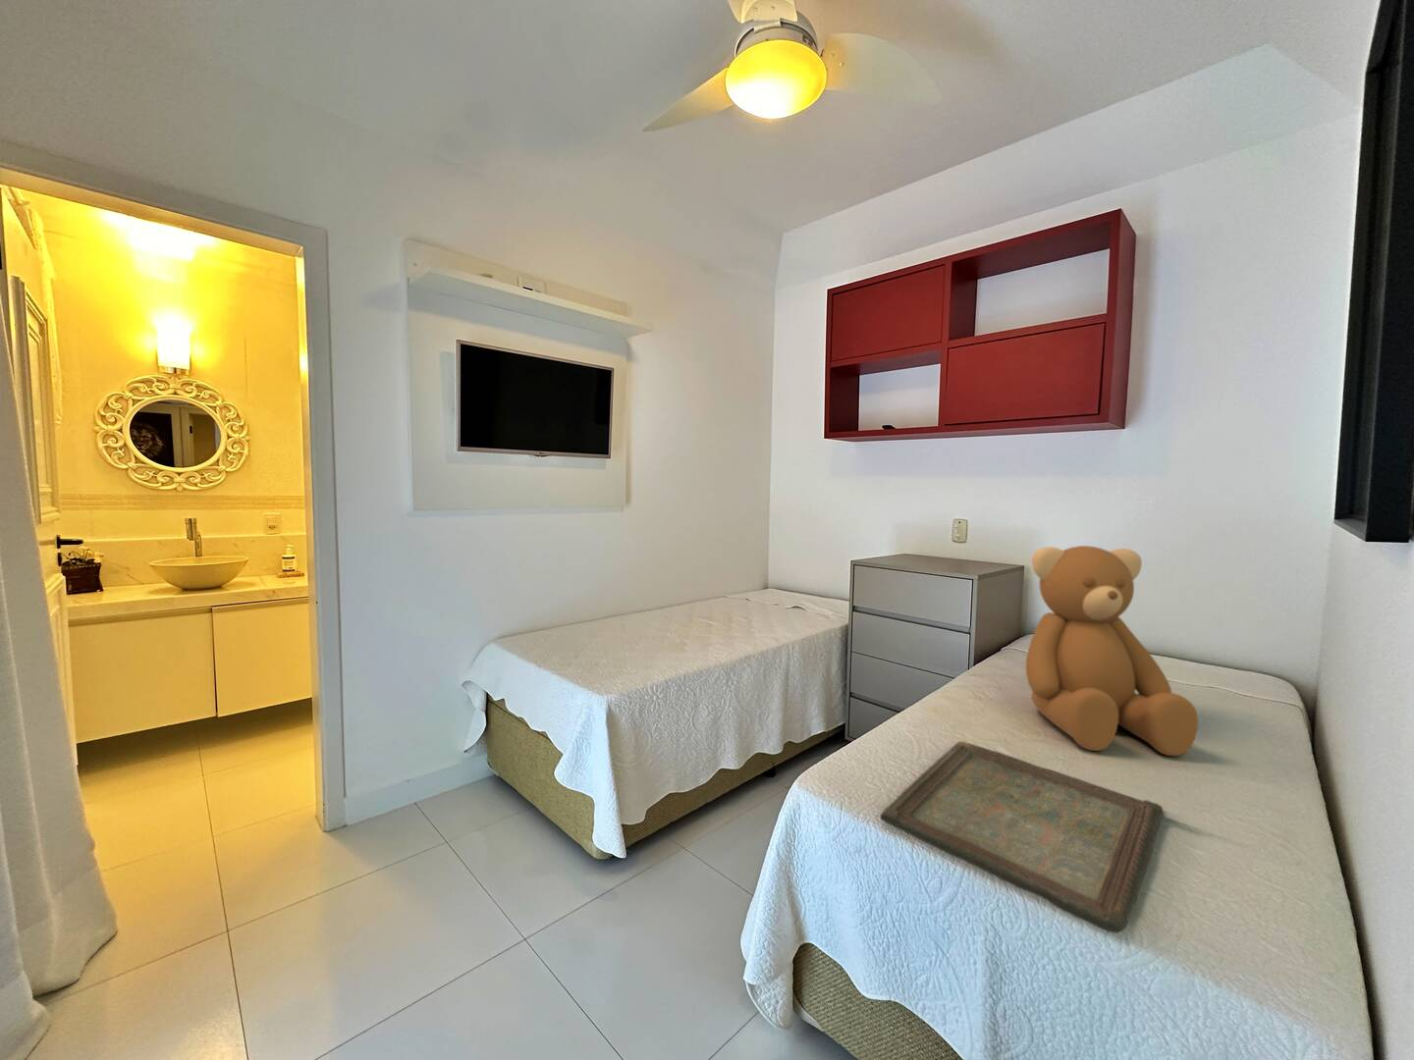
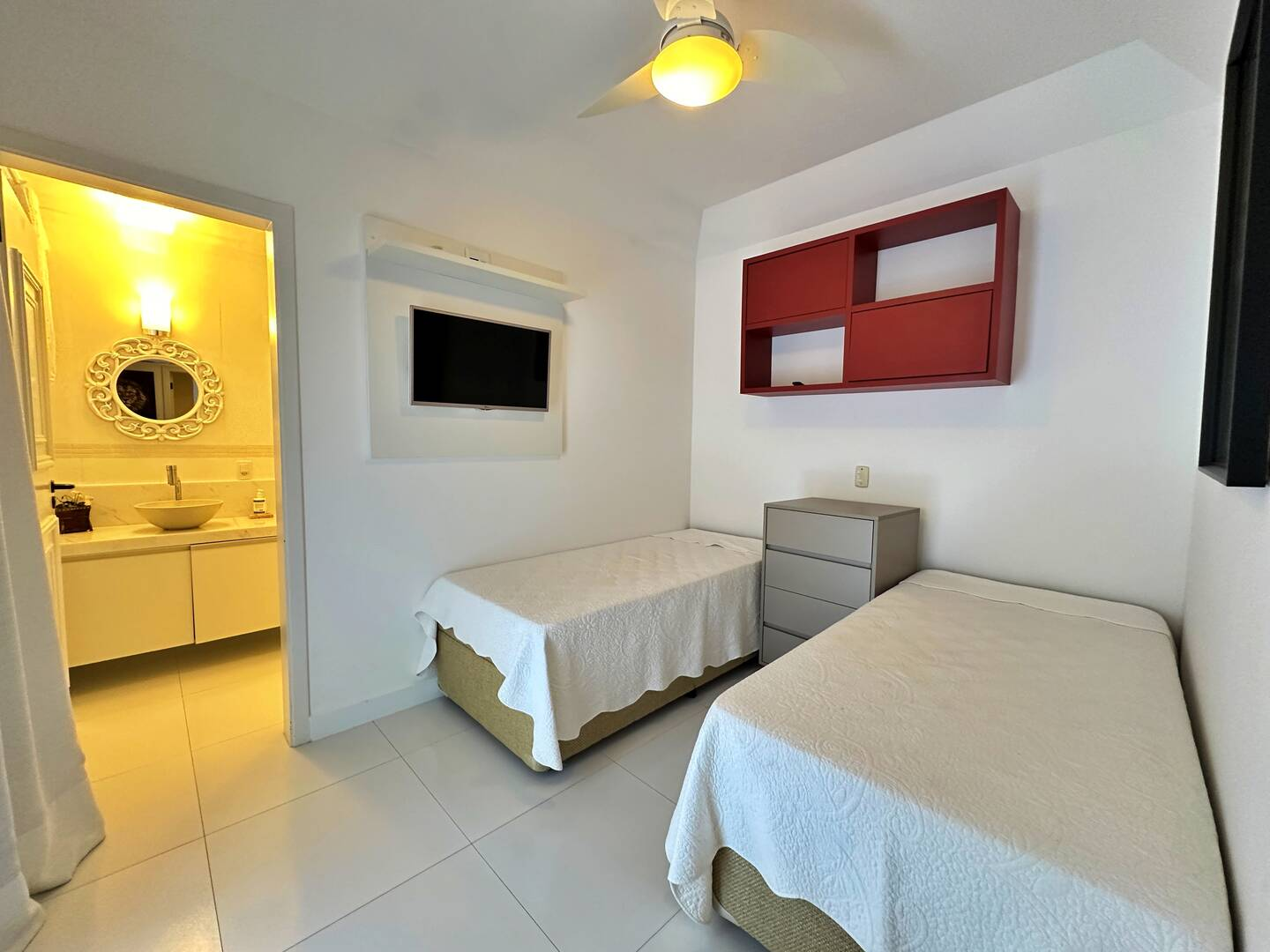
- serving tray (1019, 812)
- teddy bear (1098, 637)
